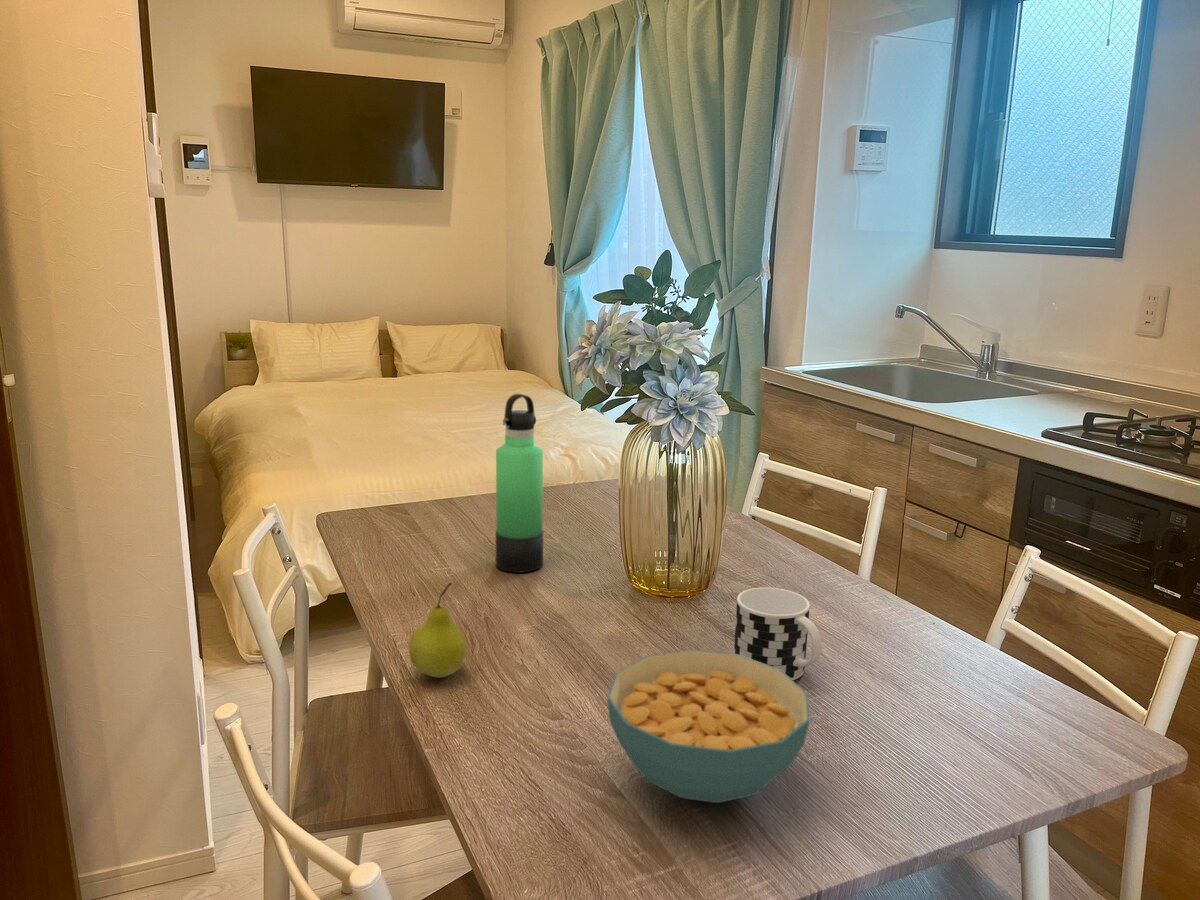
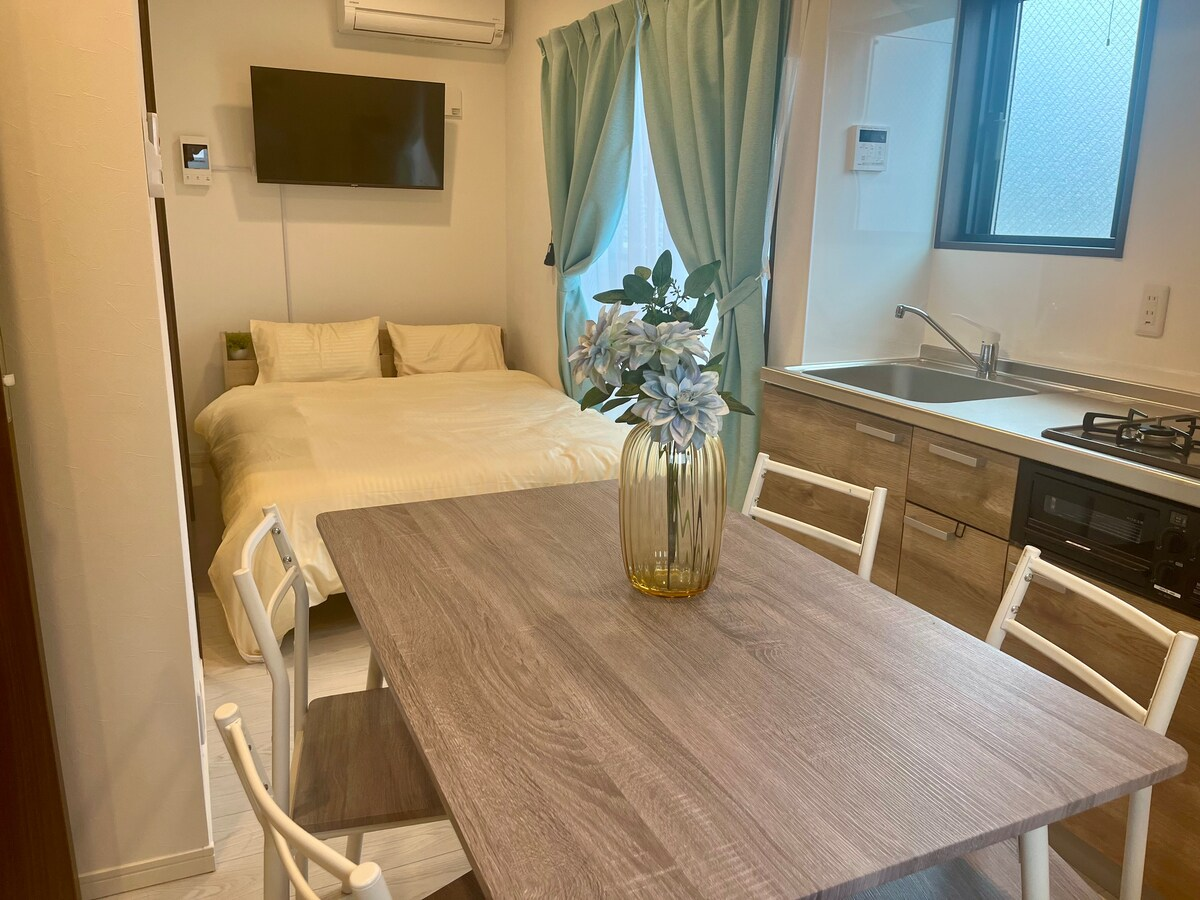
- cup (780, 638)
- cereal bowl (705, 739)
- fruit (437, 629)
- thermos bottle (519, 480)
